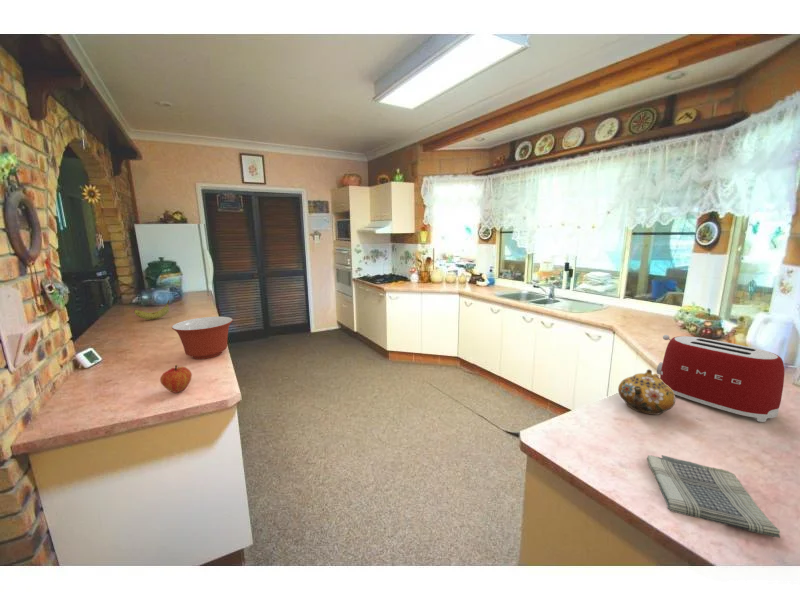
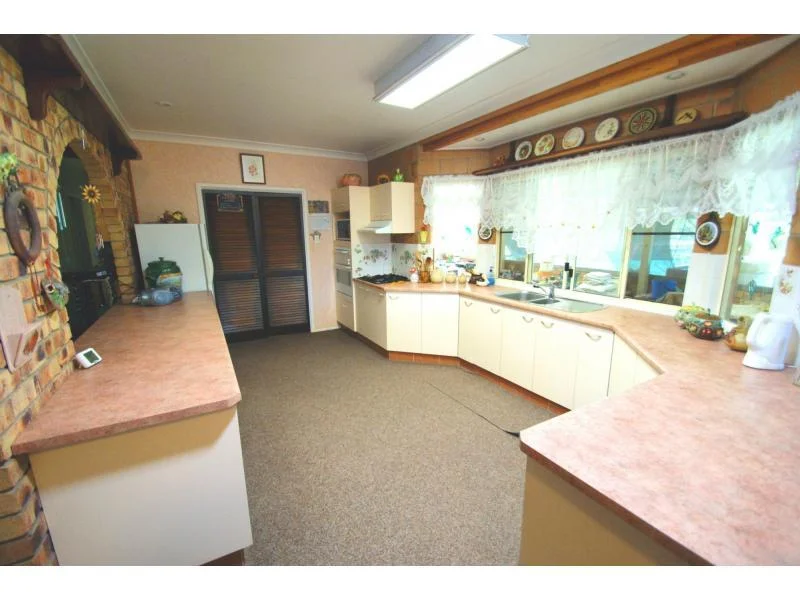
- mixing bowl (205, 338)
- teapot (646, 389)
- toaster (714, 372)
- fruit (176, 378)
- dish towel (702, 487)
- fruit (153, 312)
